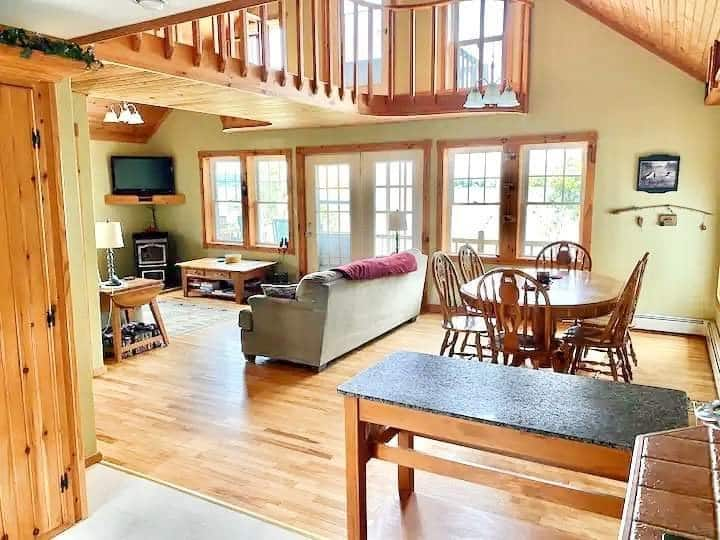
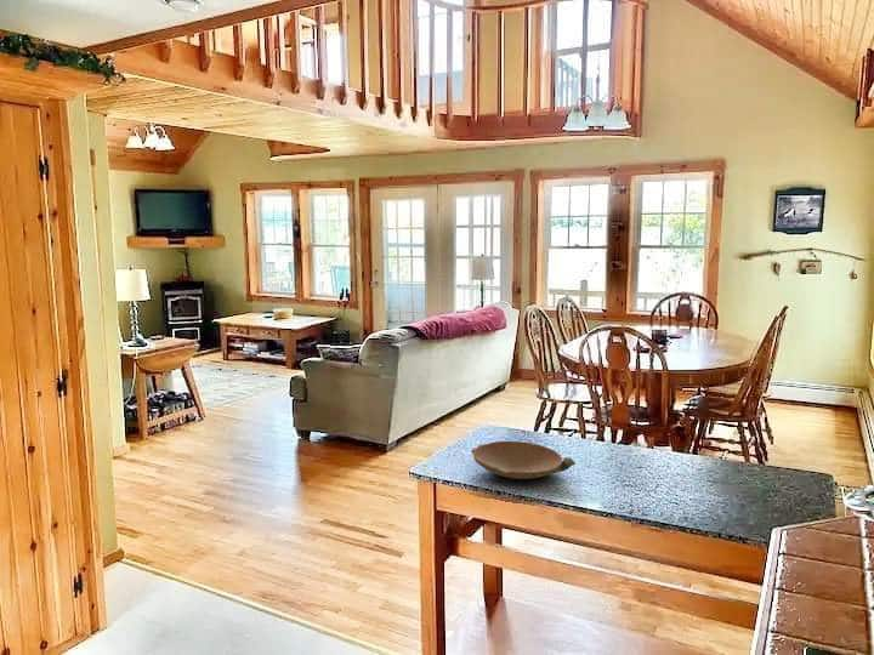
+ bowl (517, 460)
